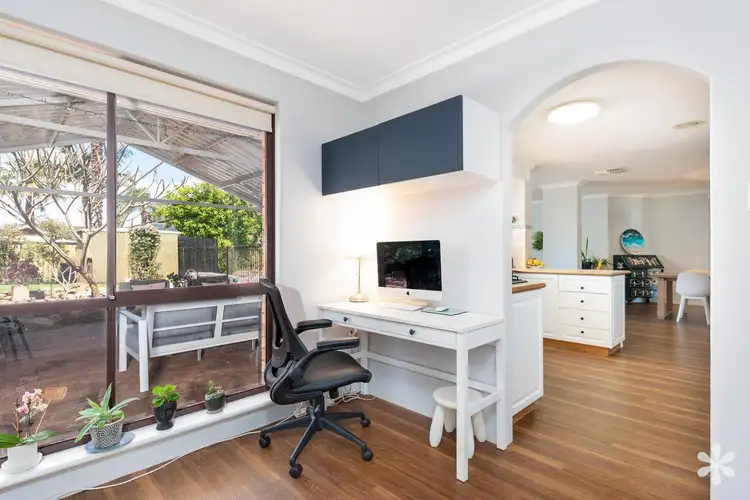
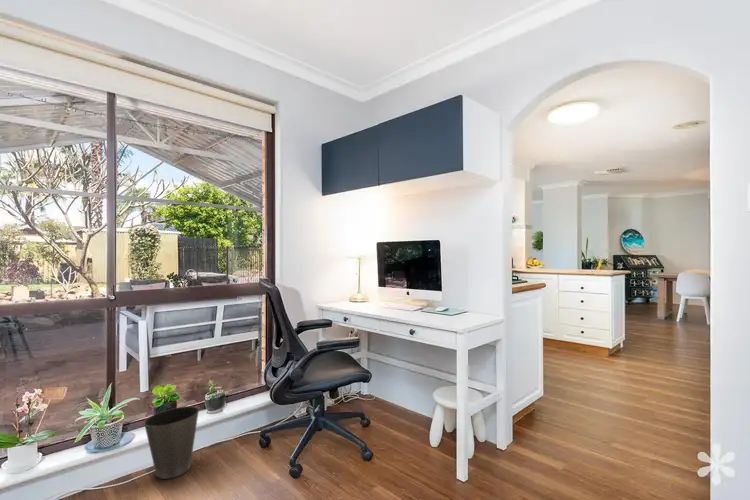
+ waste basket (172, 442)
